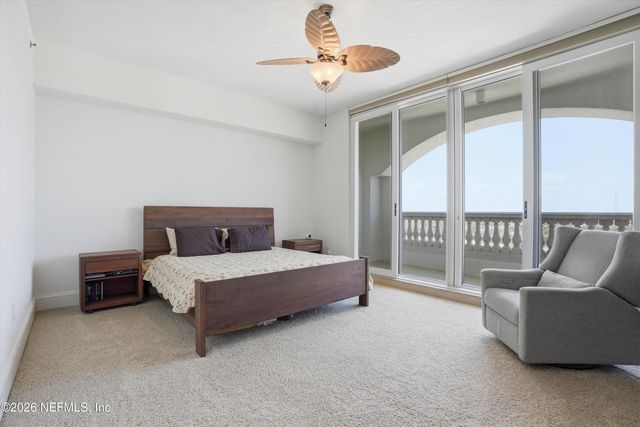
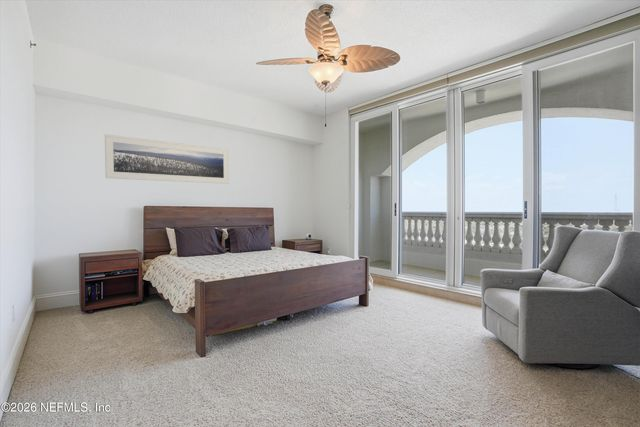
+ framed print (174, 162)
